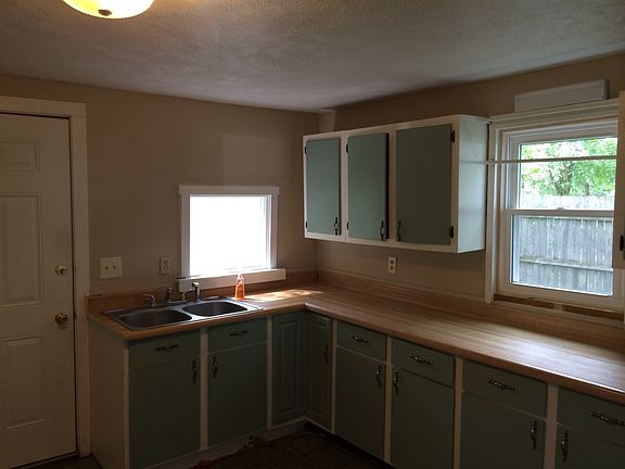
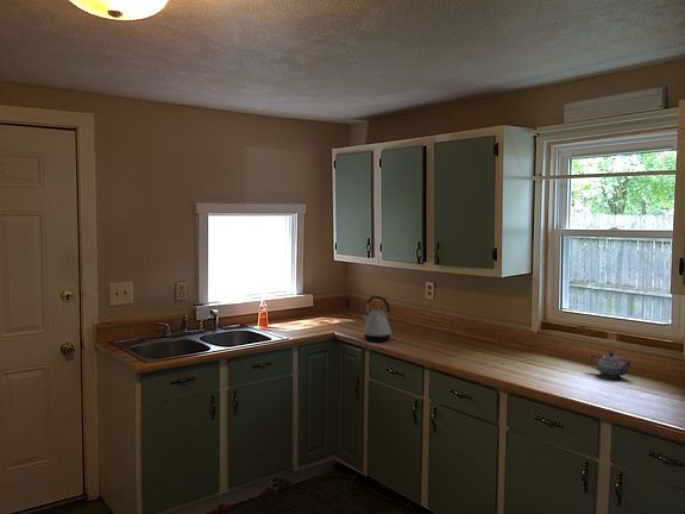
+ teapot (610, 364)
+ kettle (376, 318)
